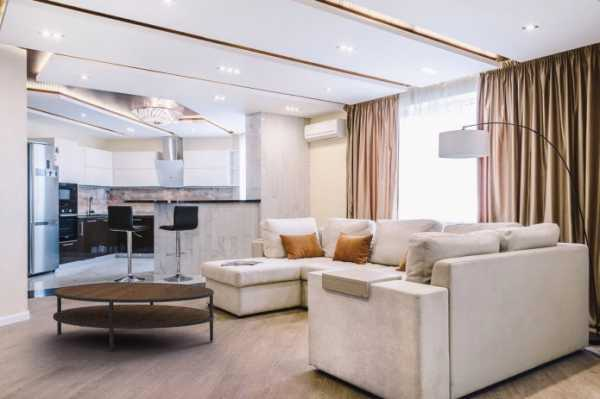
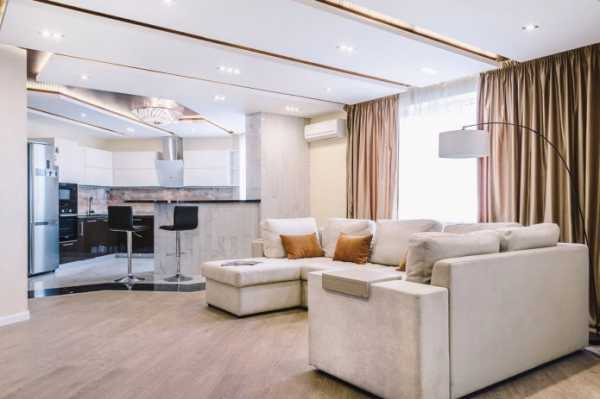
- coffee table (133, 314)
